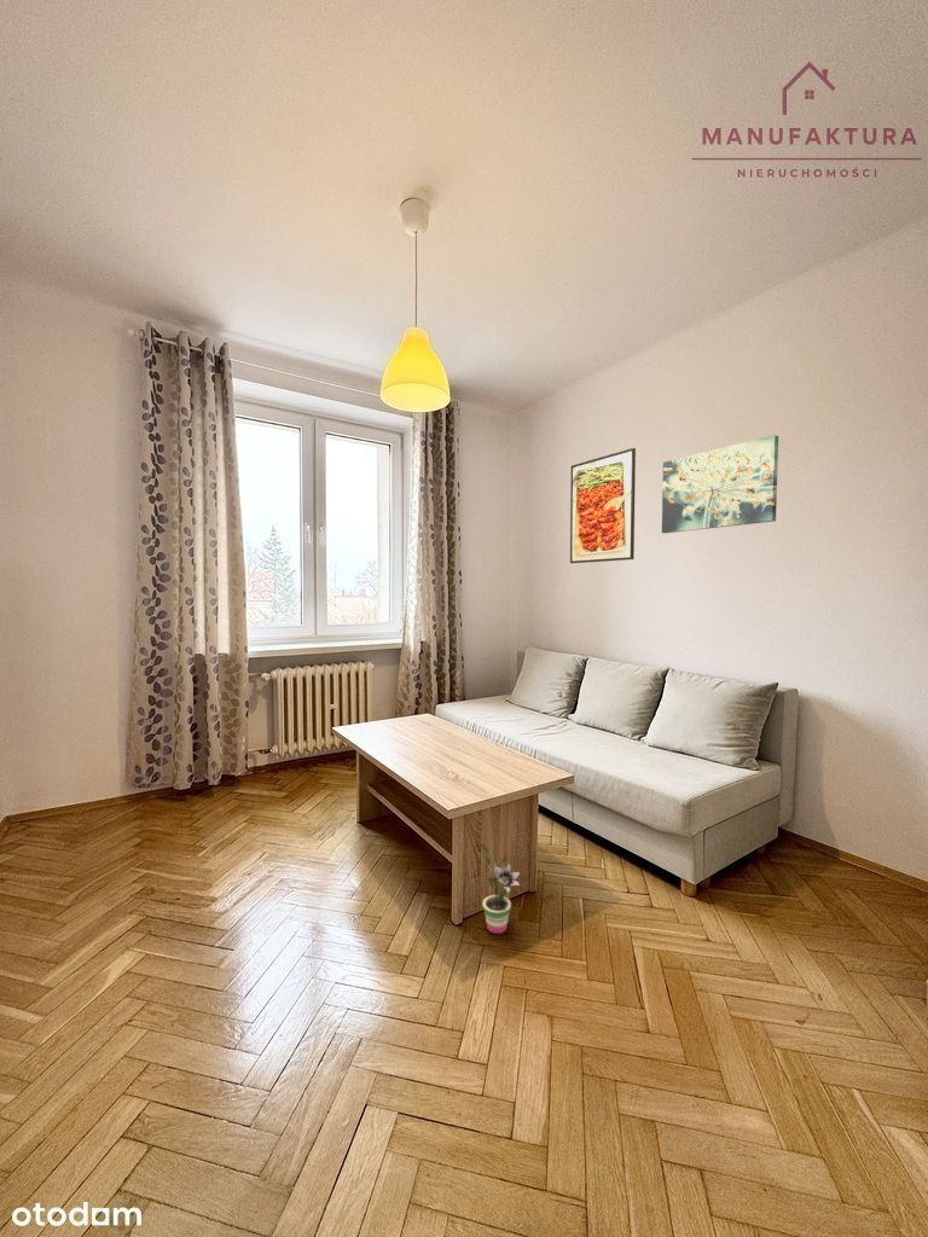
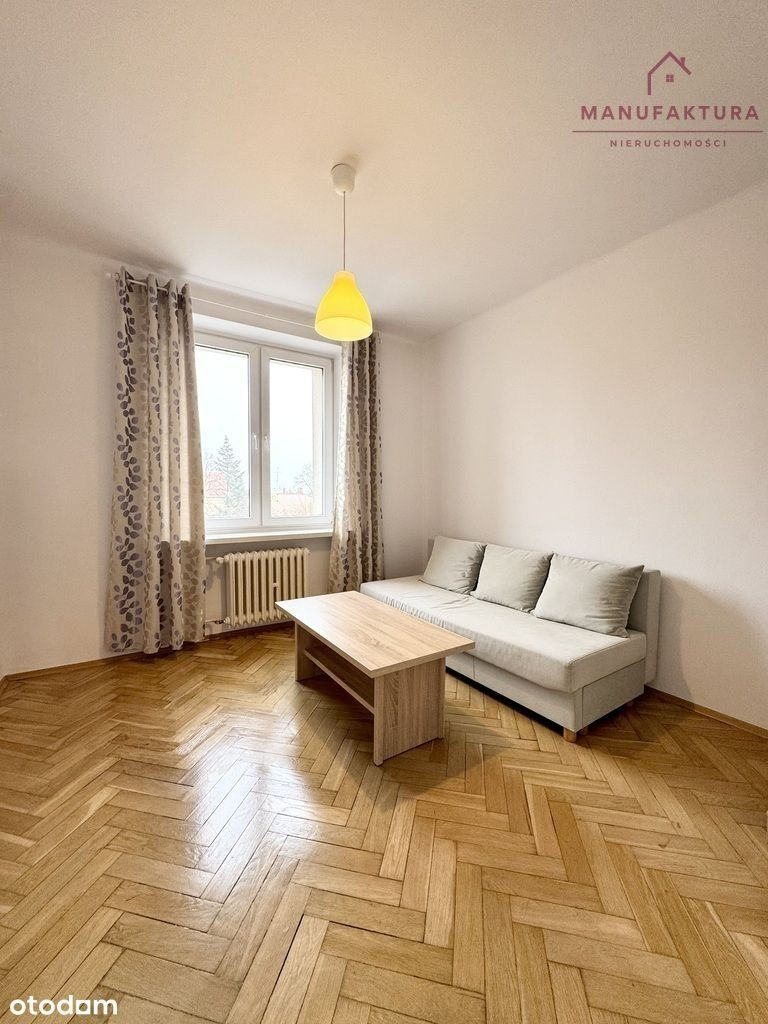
- potted plant (503, 883)
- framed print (601, 510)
- wall art (714, 488)
